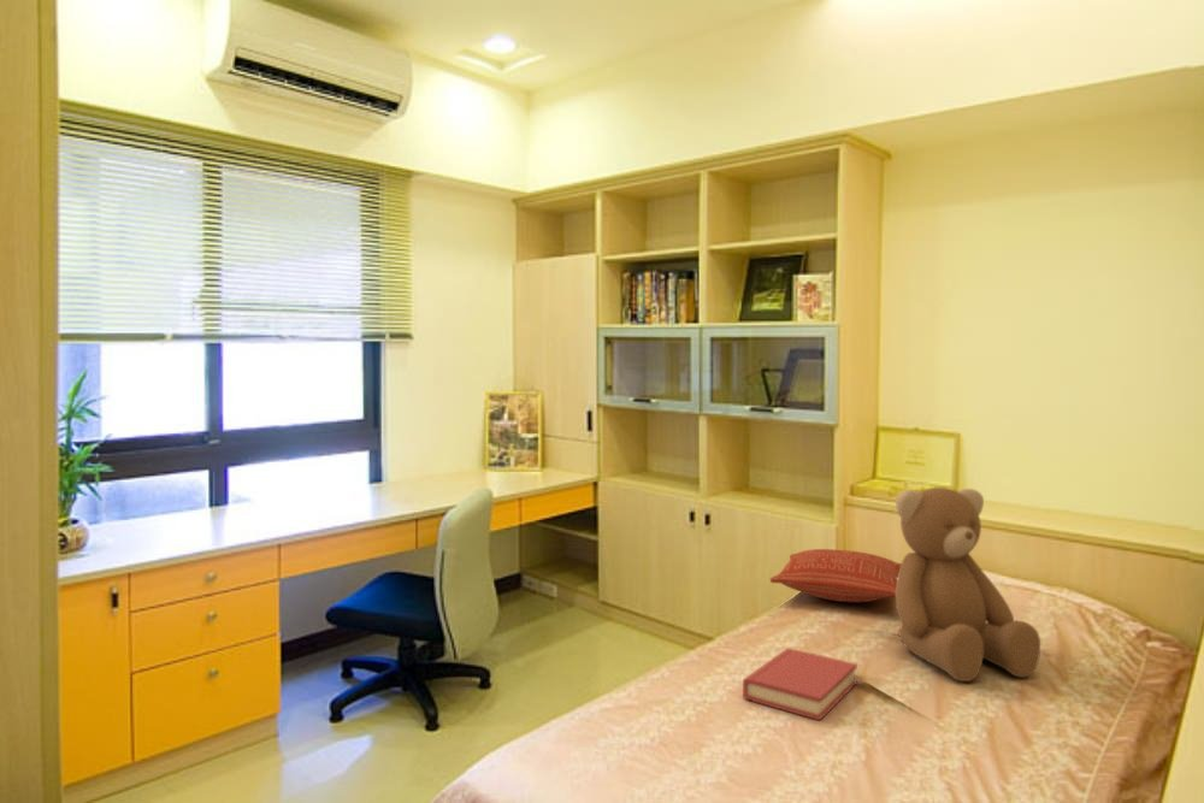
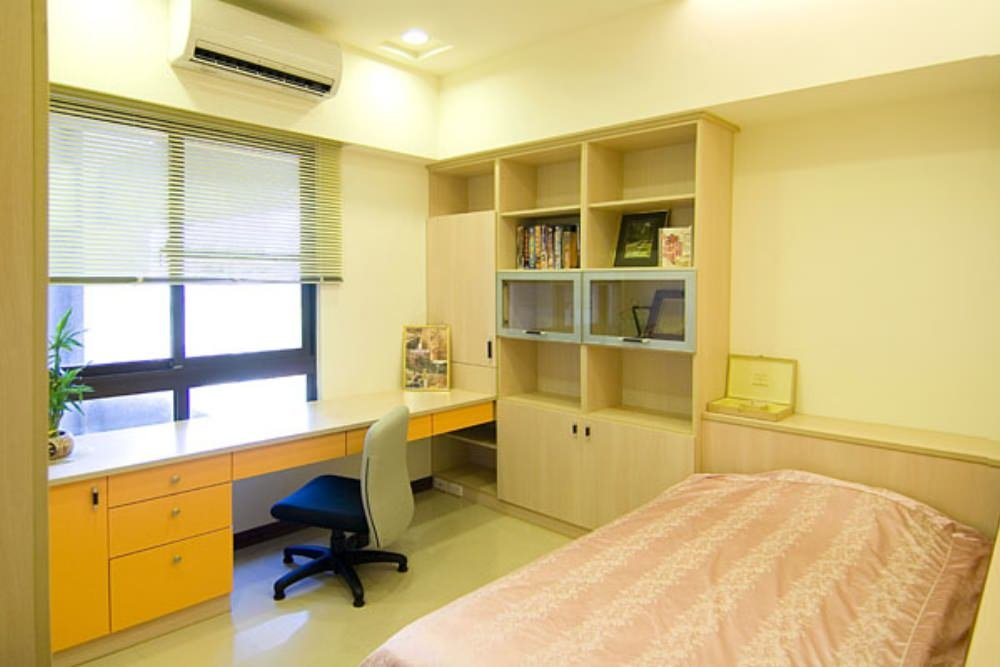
- teddy bear (955, 574)
- pillow (839, 573)
- hardback book (801, 680)
